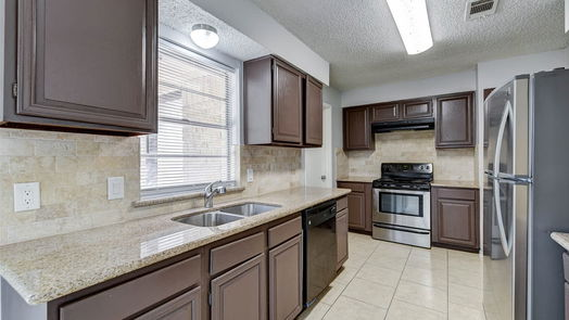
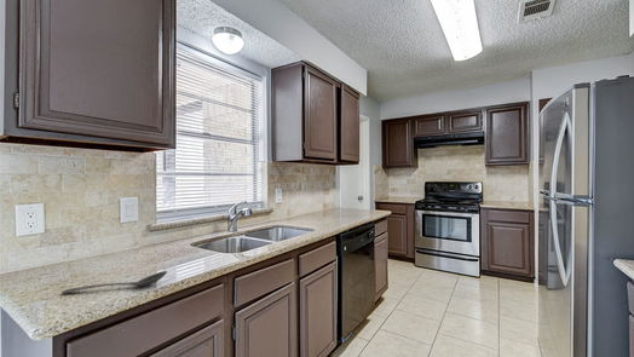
+ stirrer (116, 283)
